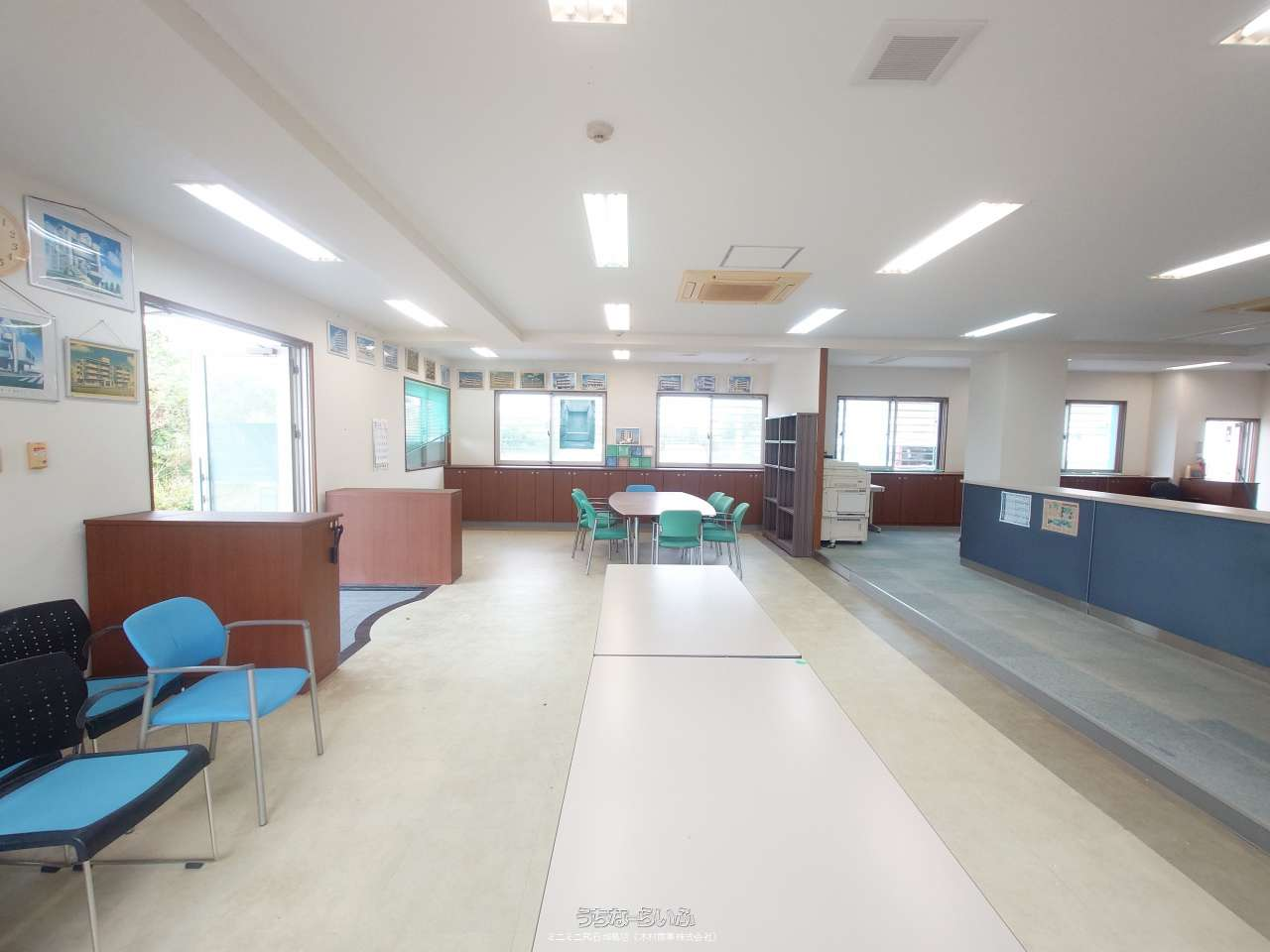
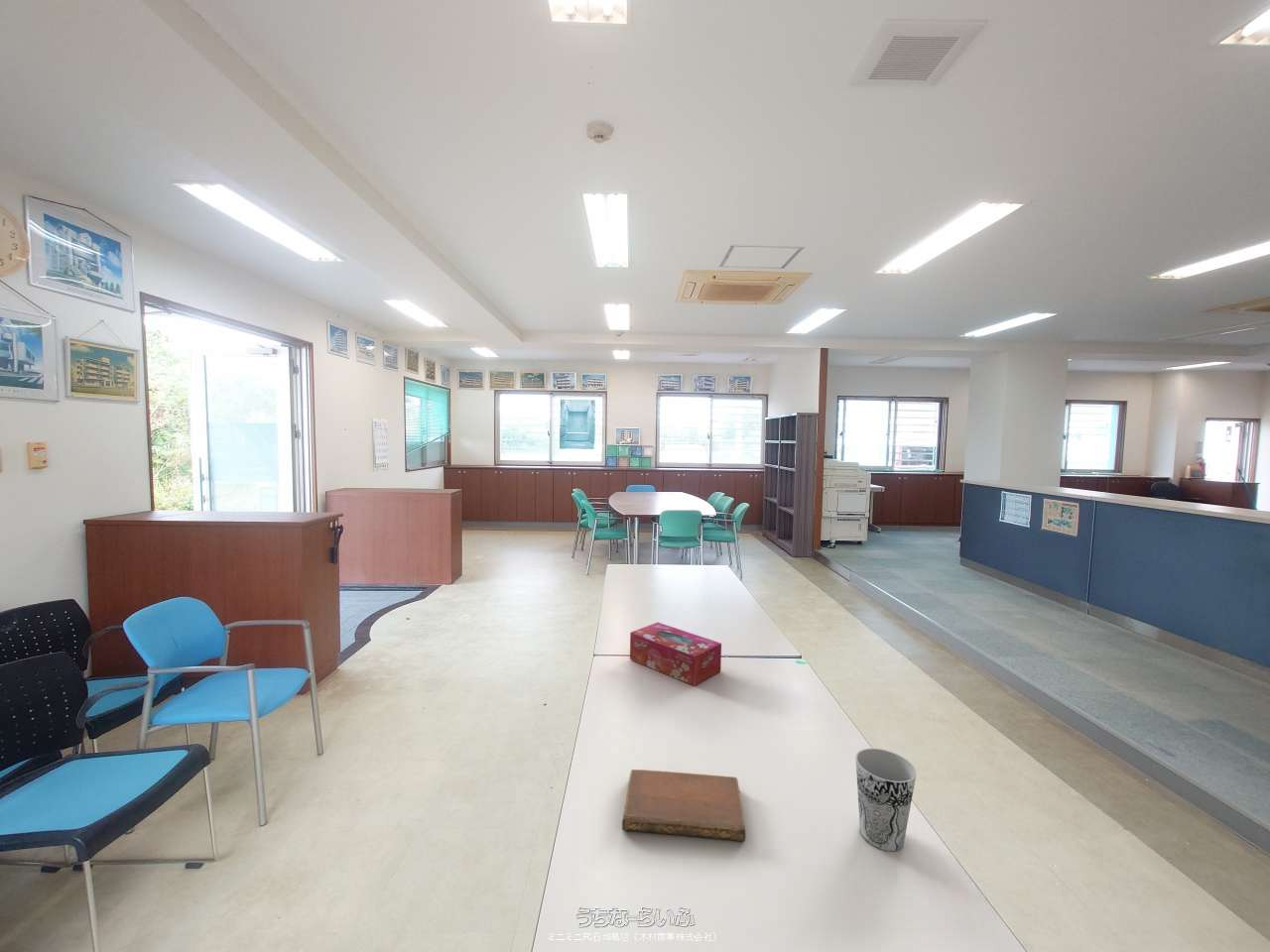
+ cup (883, 799)
+ notebook (683, 802)
+ tissue box (674, 651)
